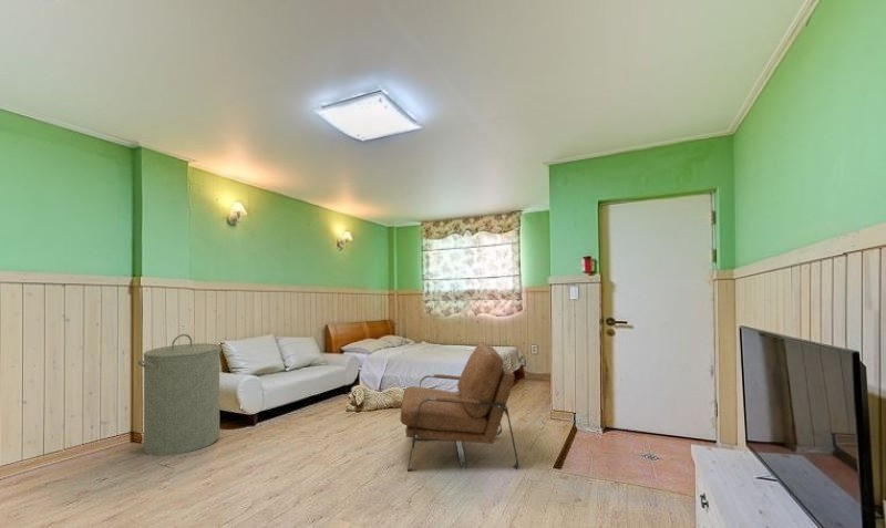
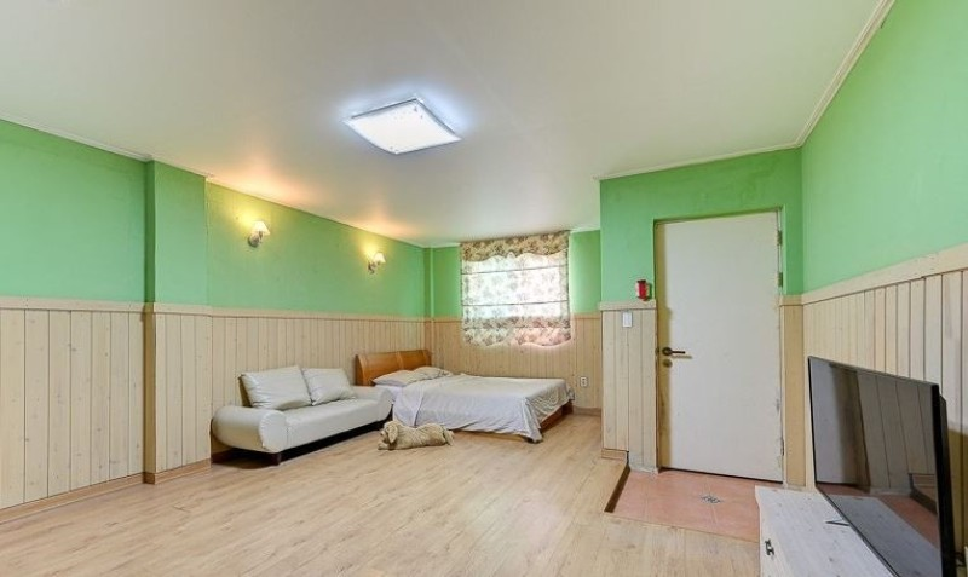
- chair (454, 398)
- laundry hamper (183, 387)
